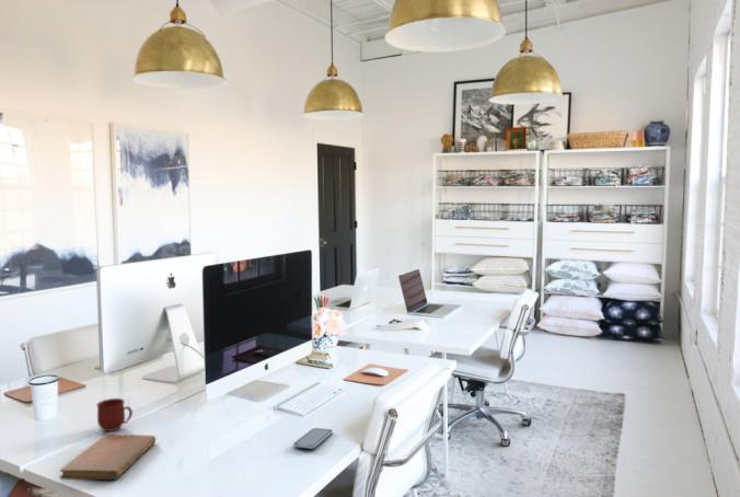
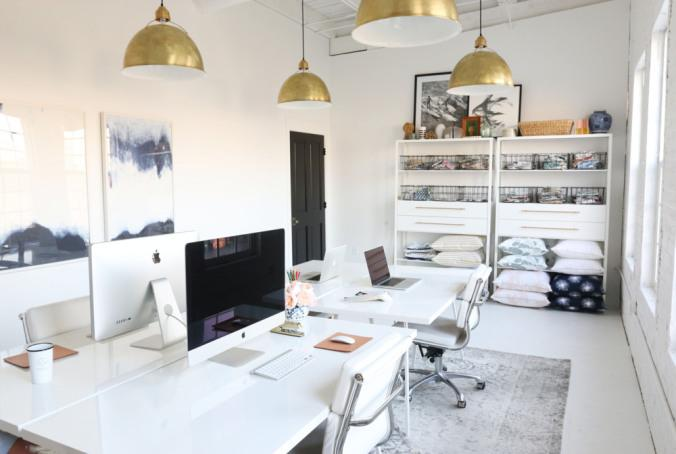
- notebook (111, 455)
- smartphone (313, 437)
- mug (115, 415)
